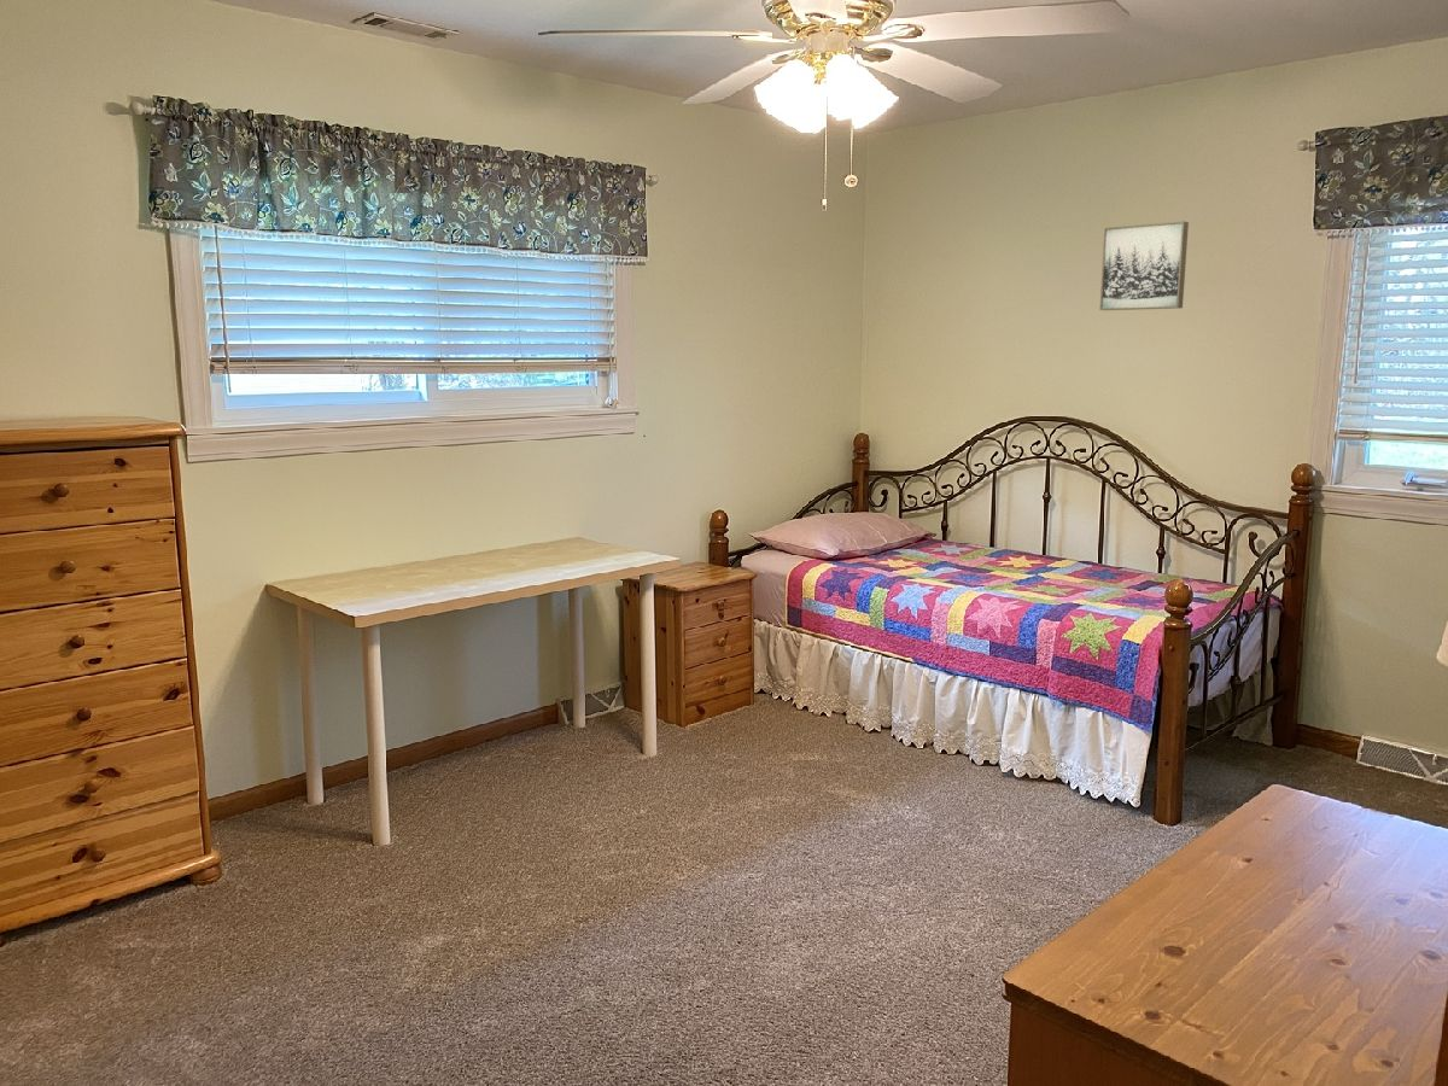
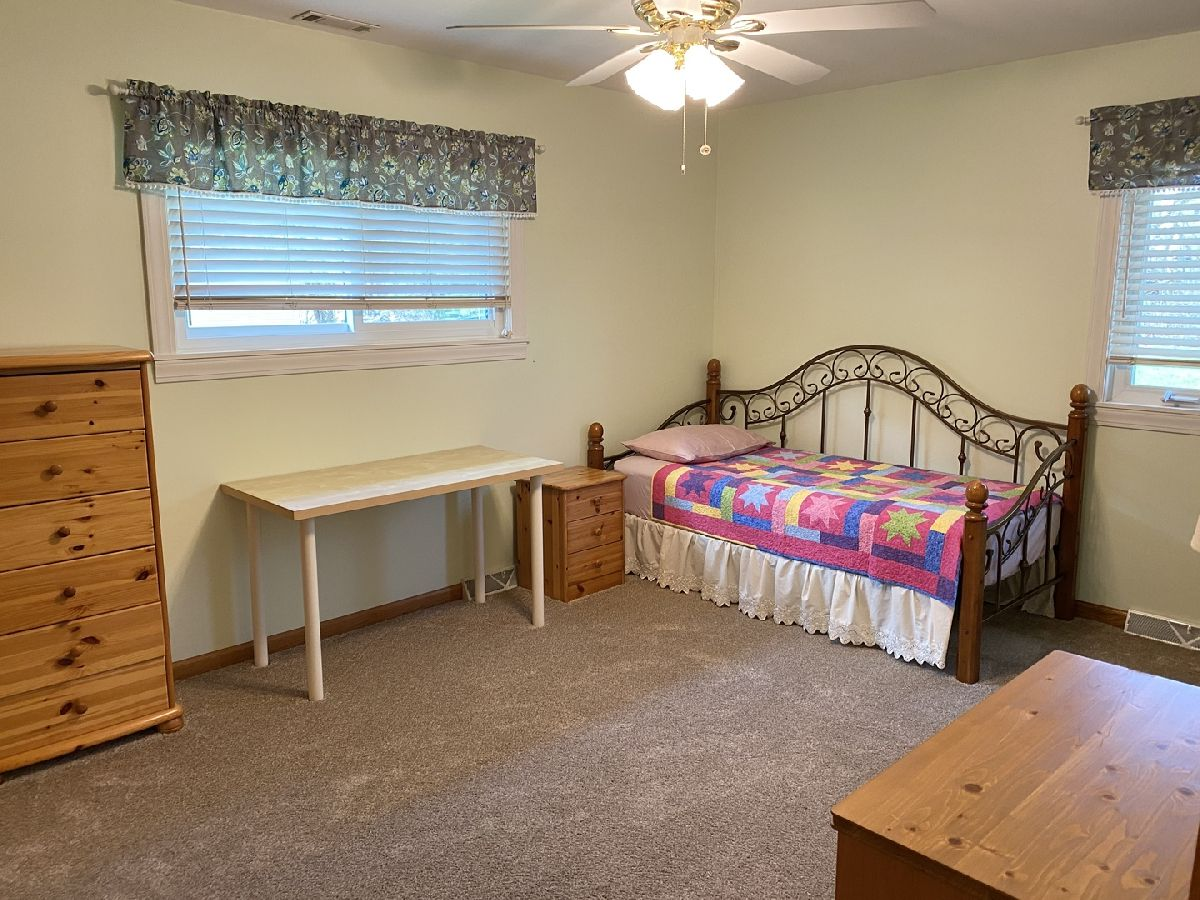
- wall art (1143, 267)
